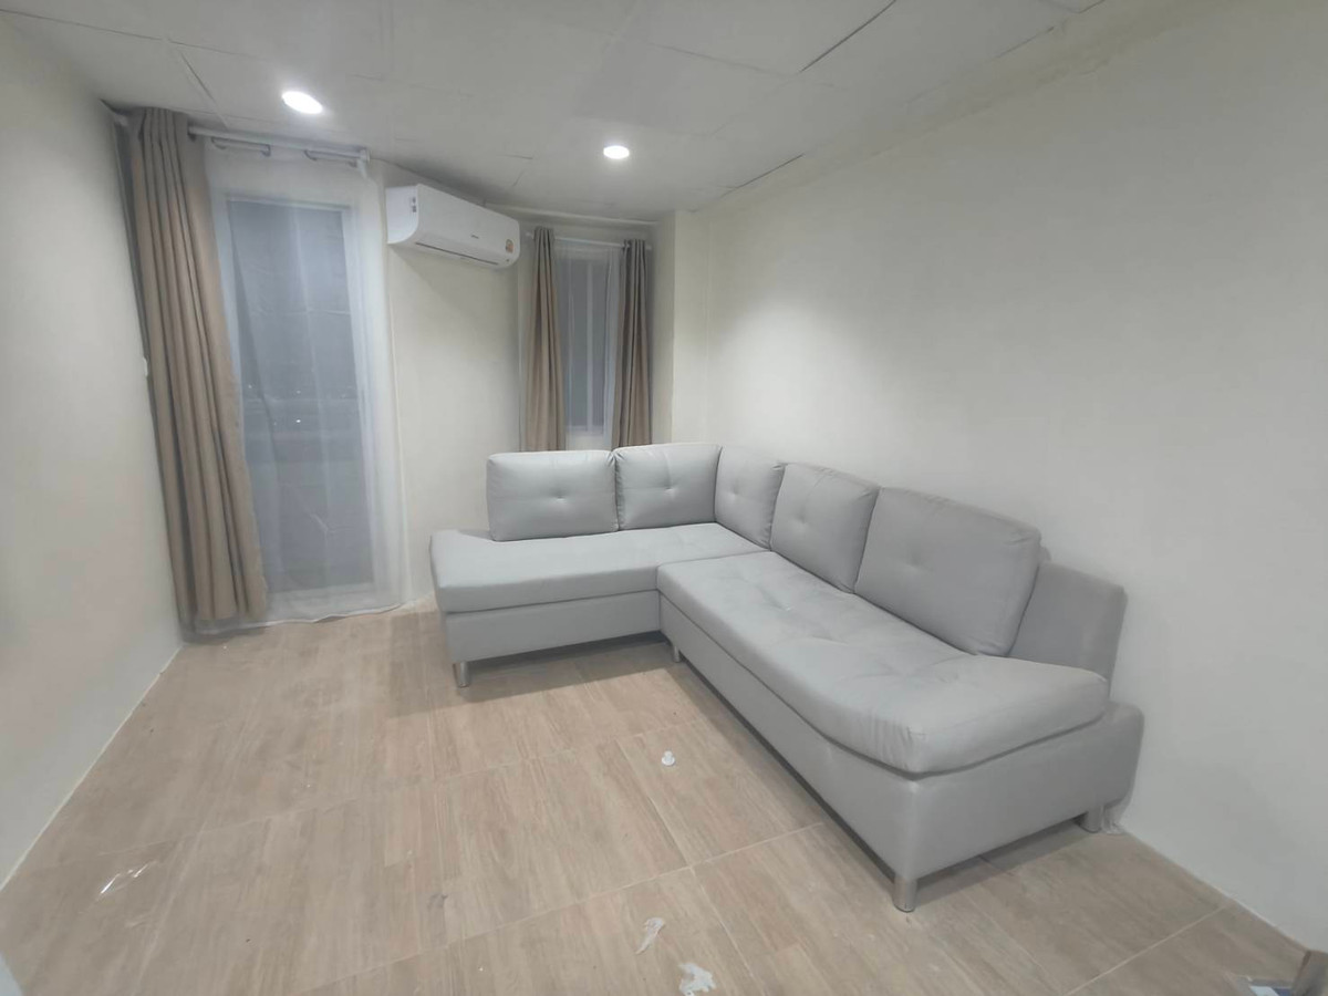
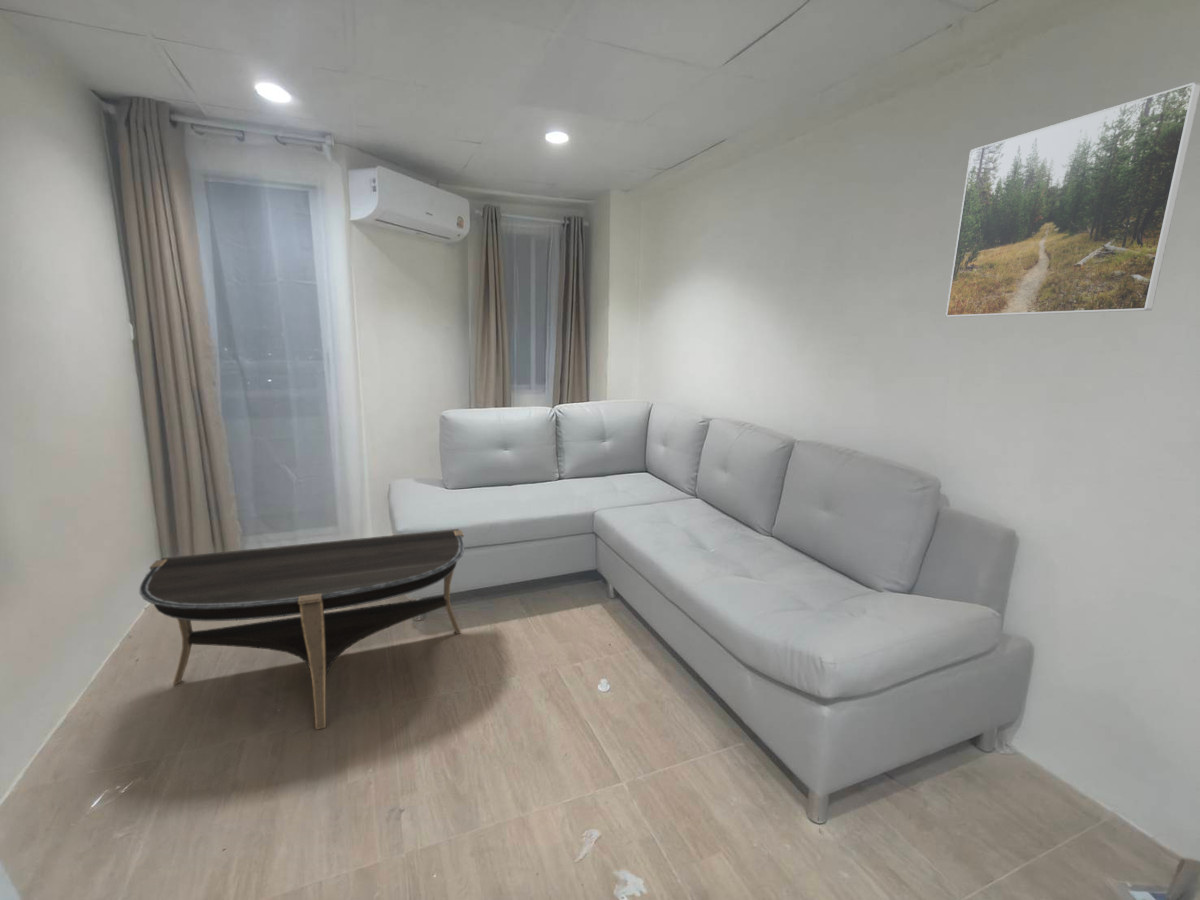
+ coffee table (322, 627)
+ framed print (1050, 221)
